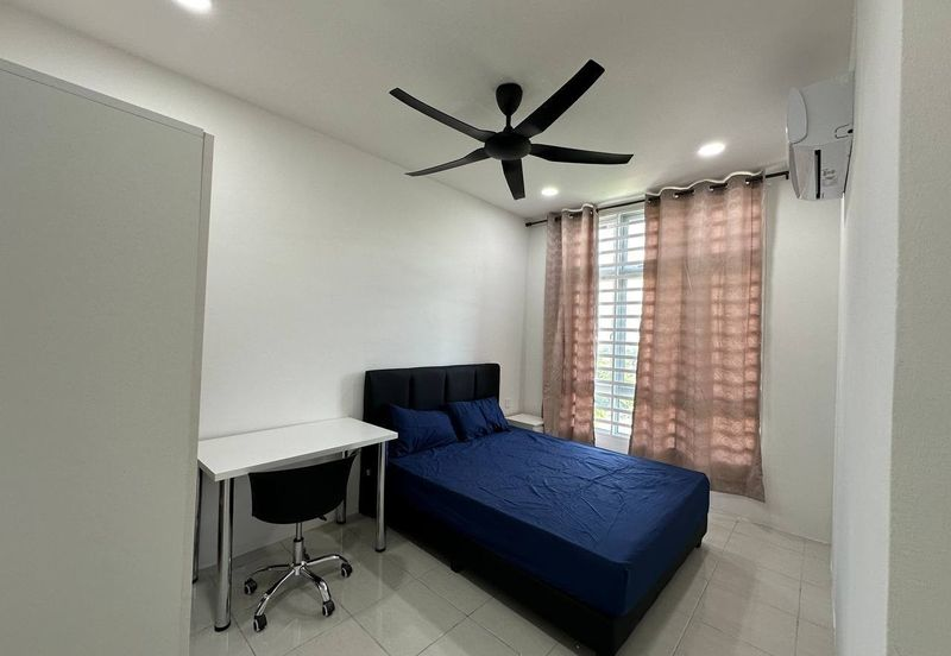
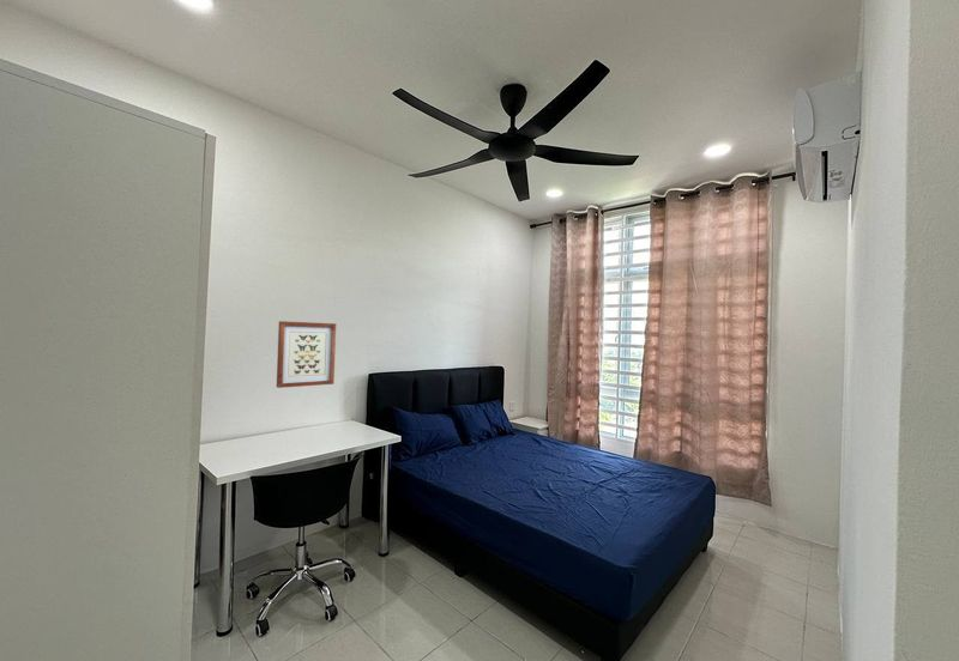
+ wall art (307, 353)
